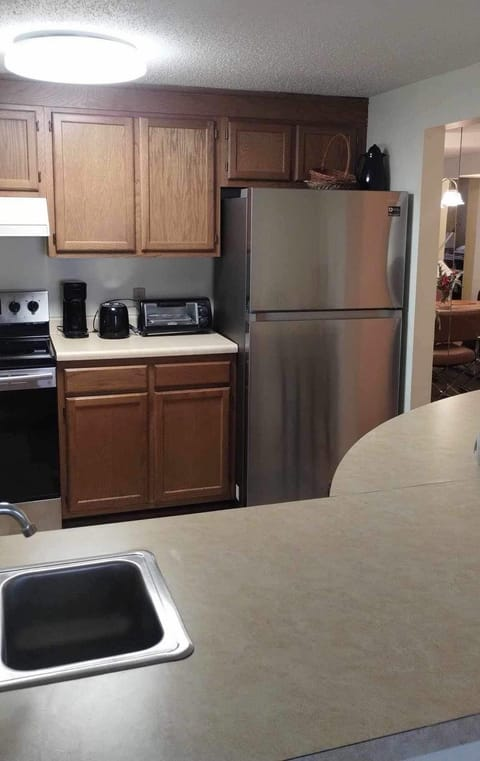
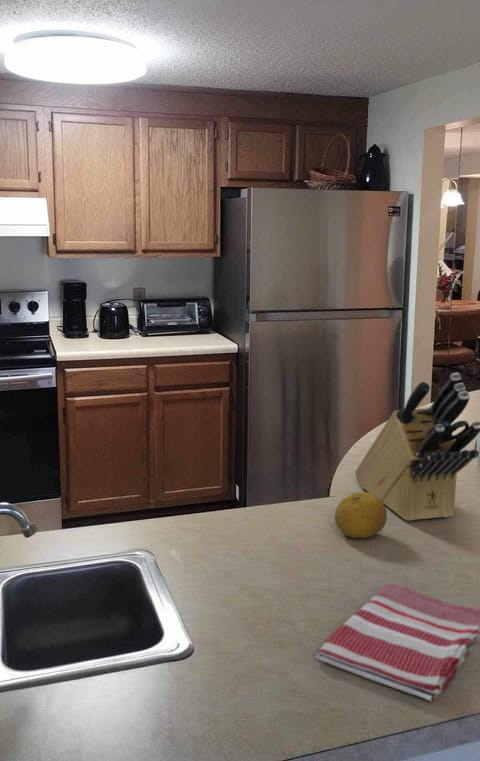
+ fruit (361, 514)
+ dish towel (406, 633)
+ knife block (414, 437)
